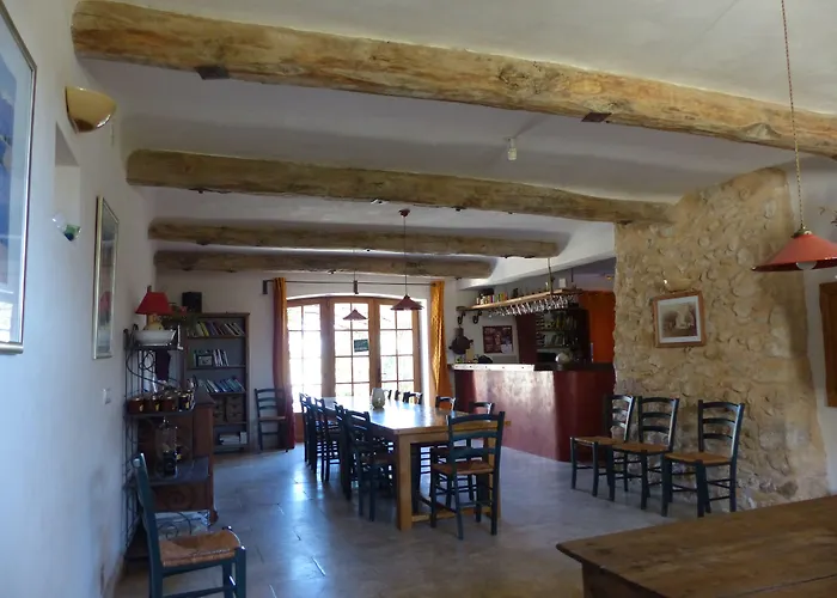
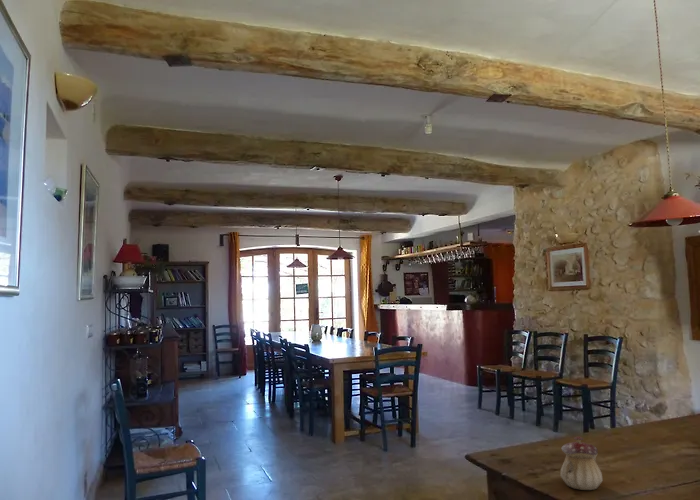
+ teapot (578, 460)
